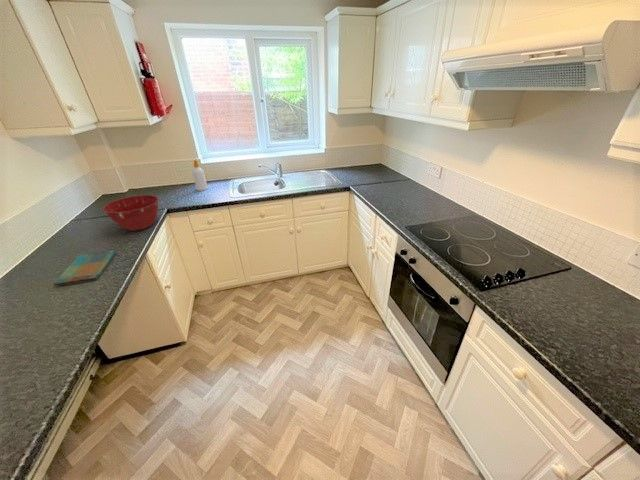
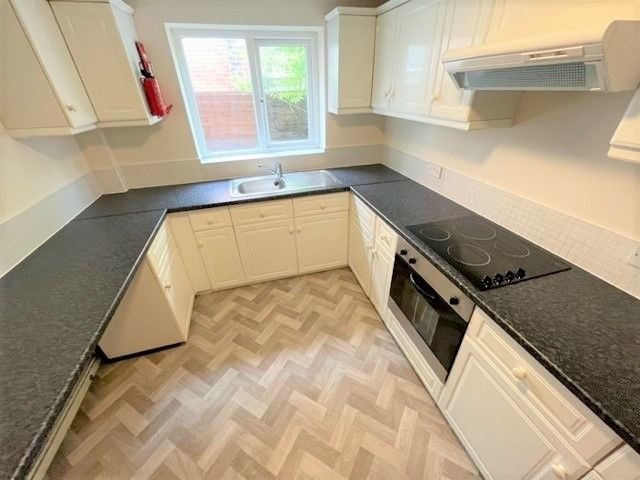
- mixing bowl (136, 214)
- soap bottle (198, 175)
- dish towel (87, 266)
